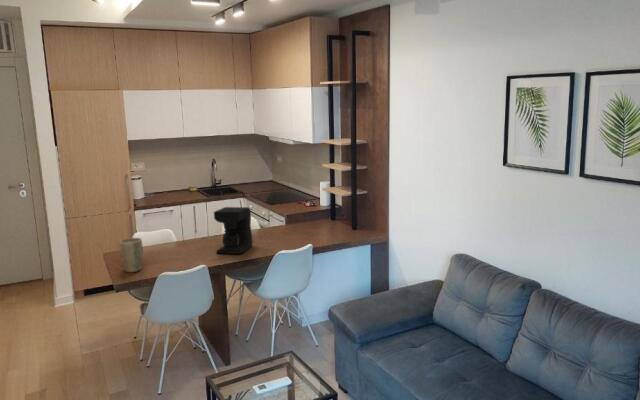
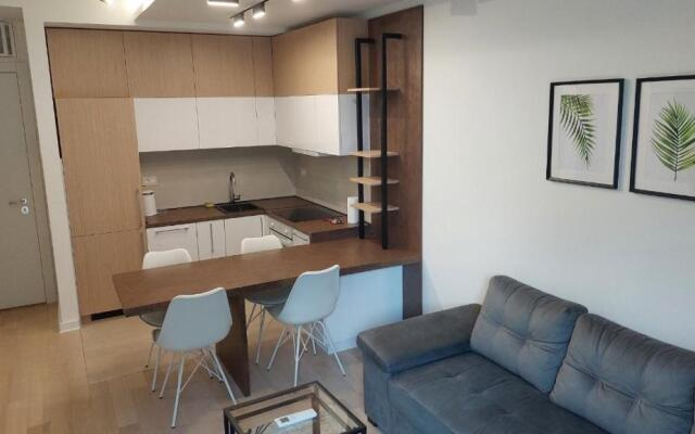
- coffee maker (232, 229)
- plant pot (132, 255)
